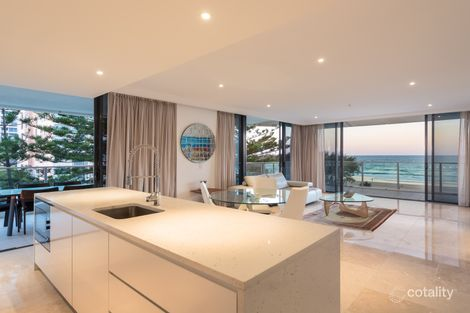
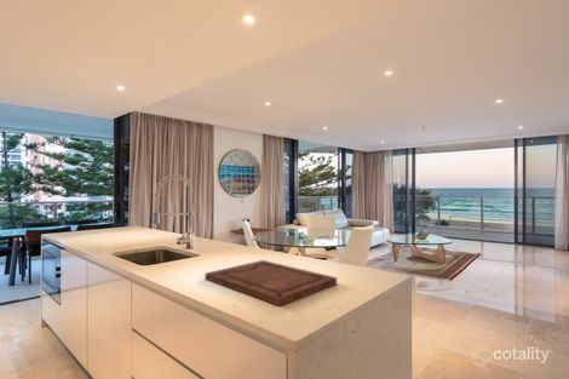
+ cutting board (269, 277)
